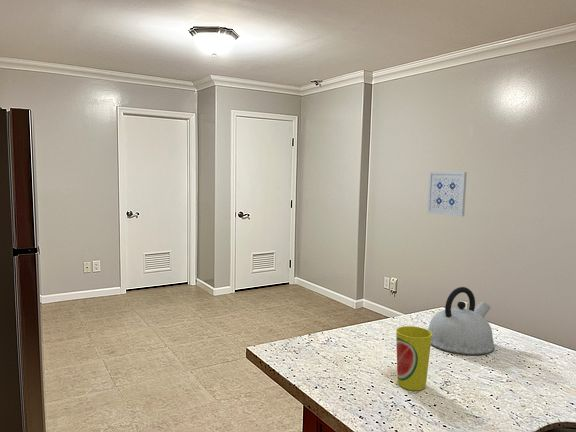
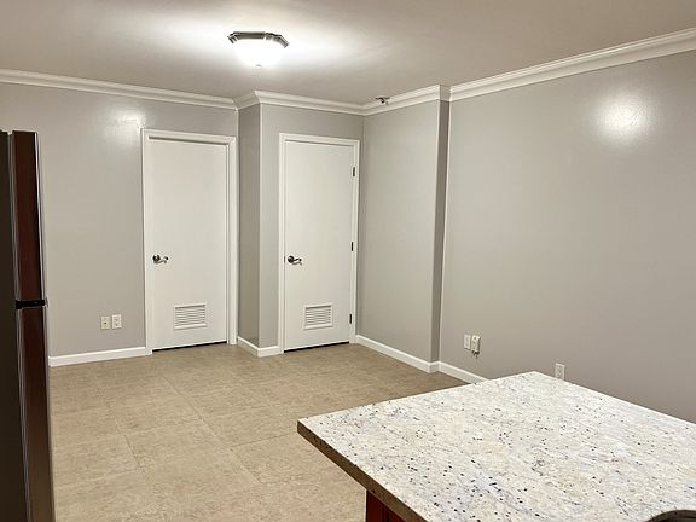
- kettle (463, 314)
- cup (412, 358)
- wall art (446, 193)
